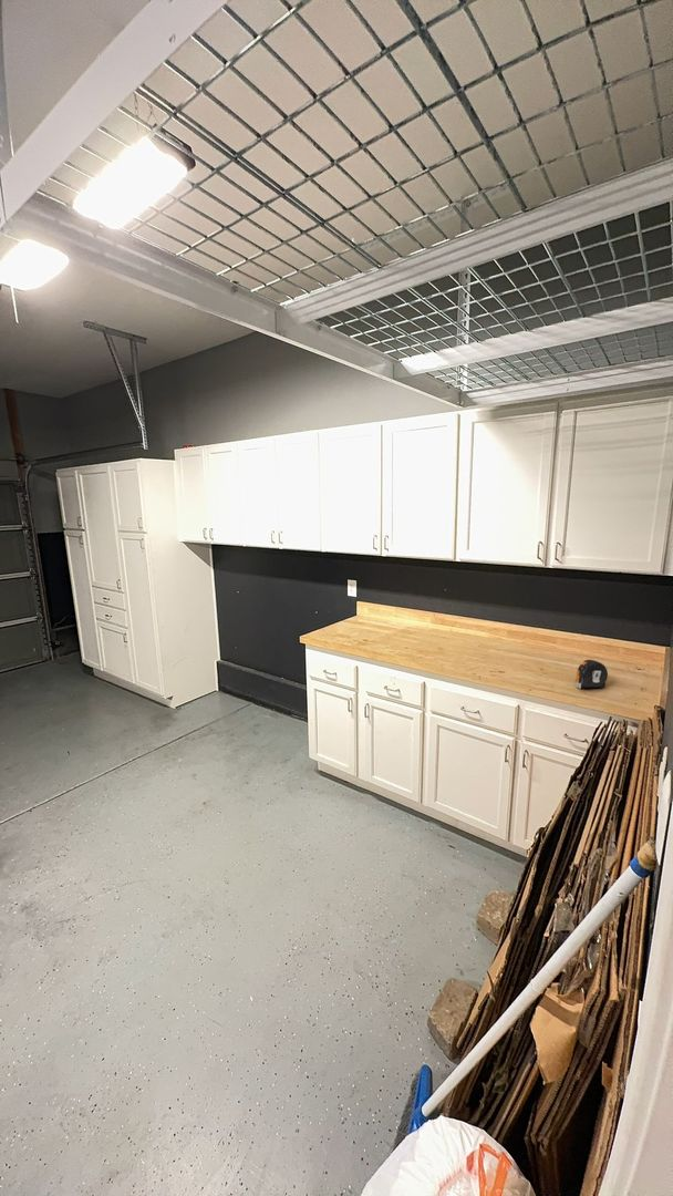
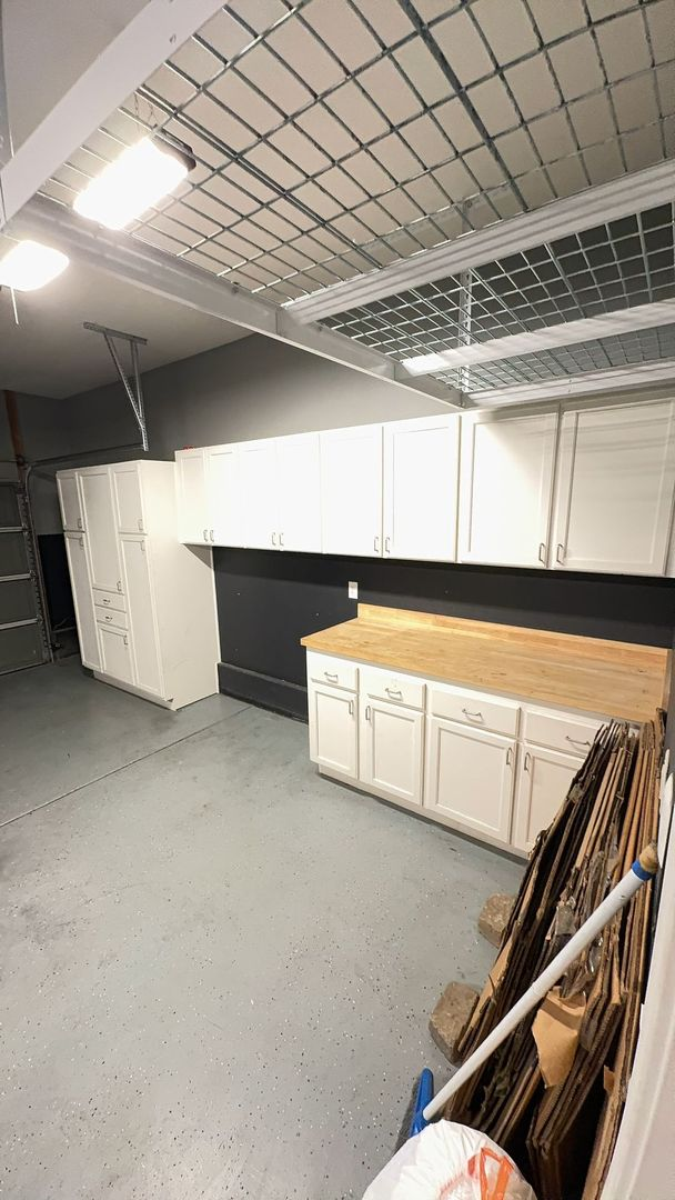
- tape measure (591, 673)
